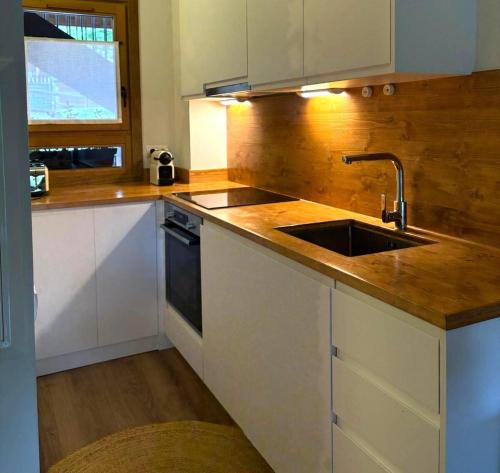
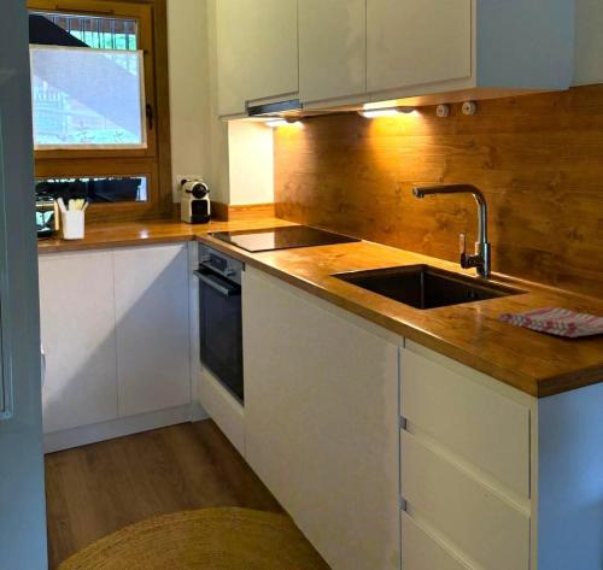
+ utensil holder (74, 217)
+ dish towel (560, 318)
